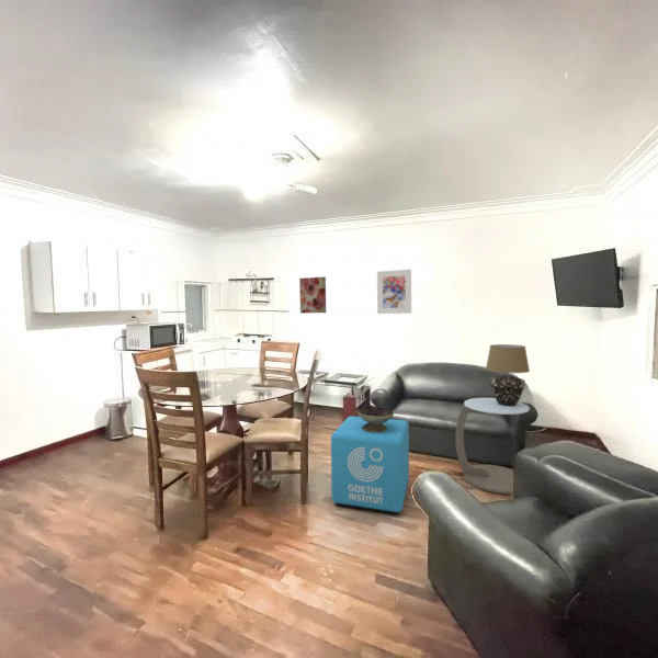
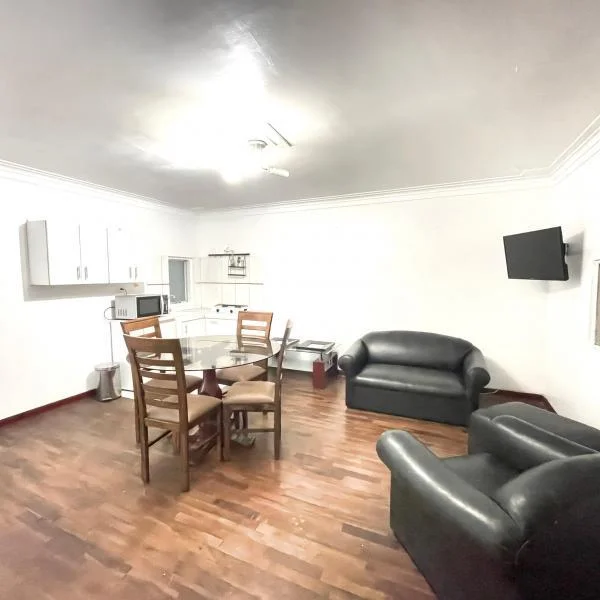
- wall art (313, 295)
- table lamp (507, 374)
- ottoman (372, 461)
- decorative bowl (375, 419)
- side table (490, 465)
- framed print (394, 292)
